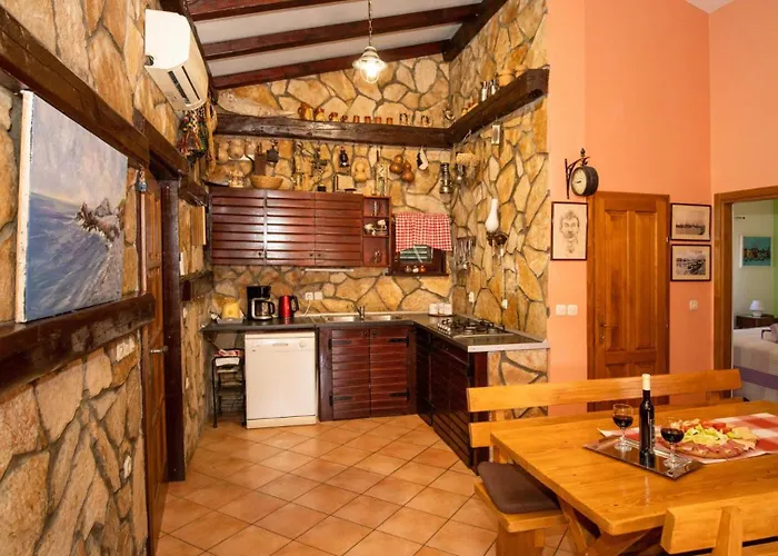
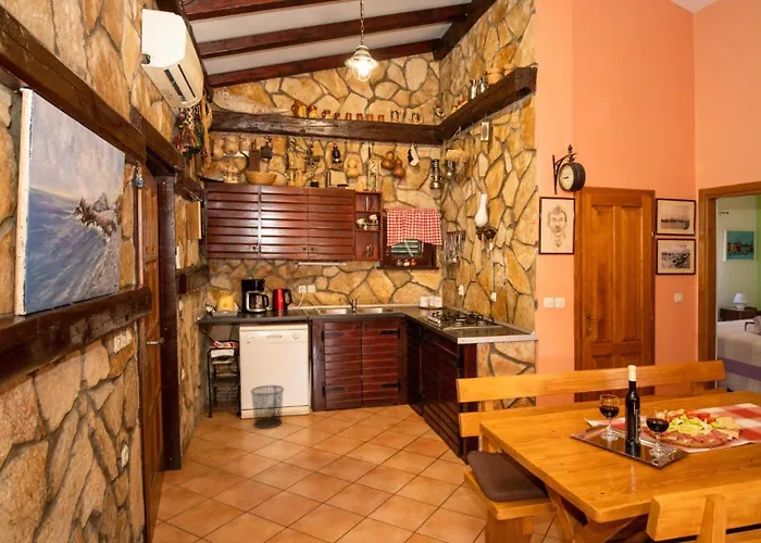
+ waste bin (267, 406)
